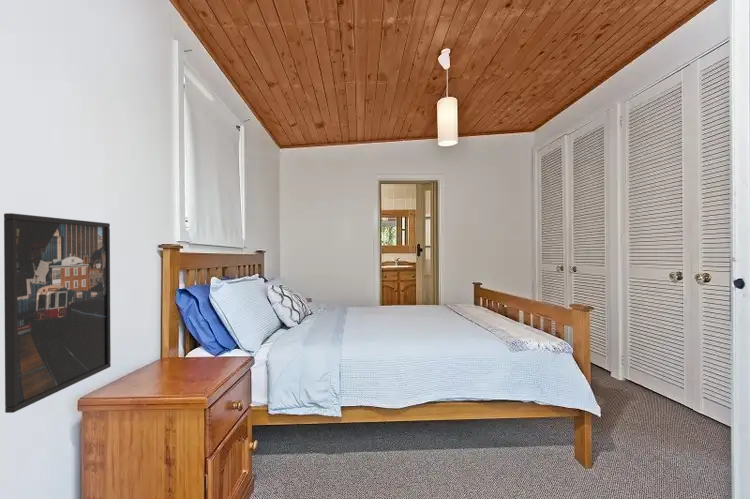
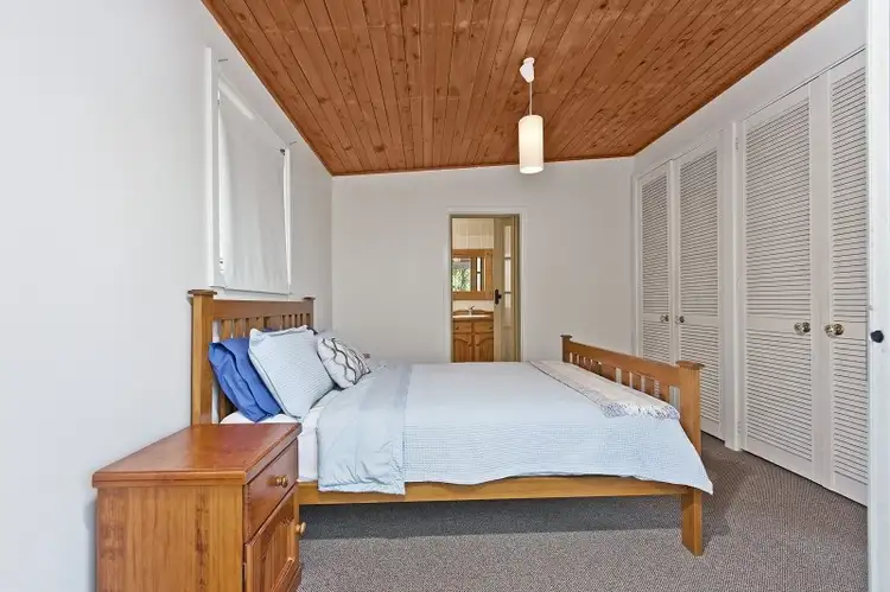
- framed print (66, 302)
